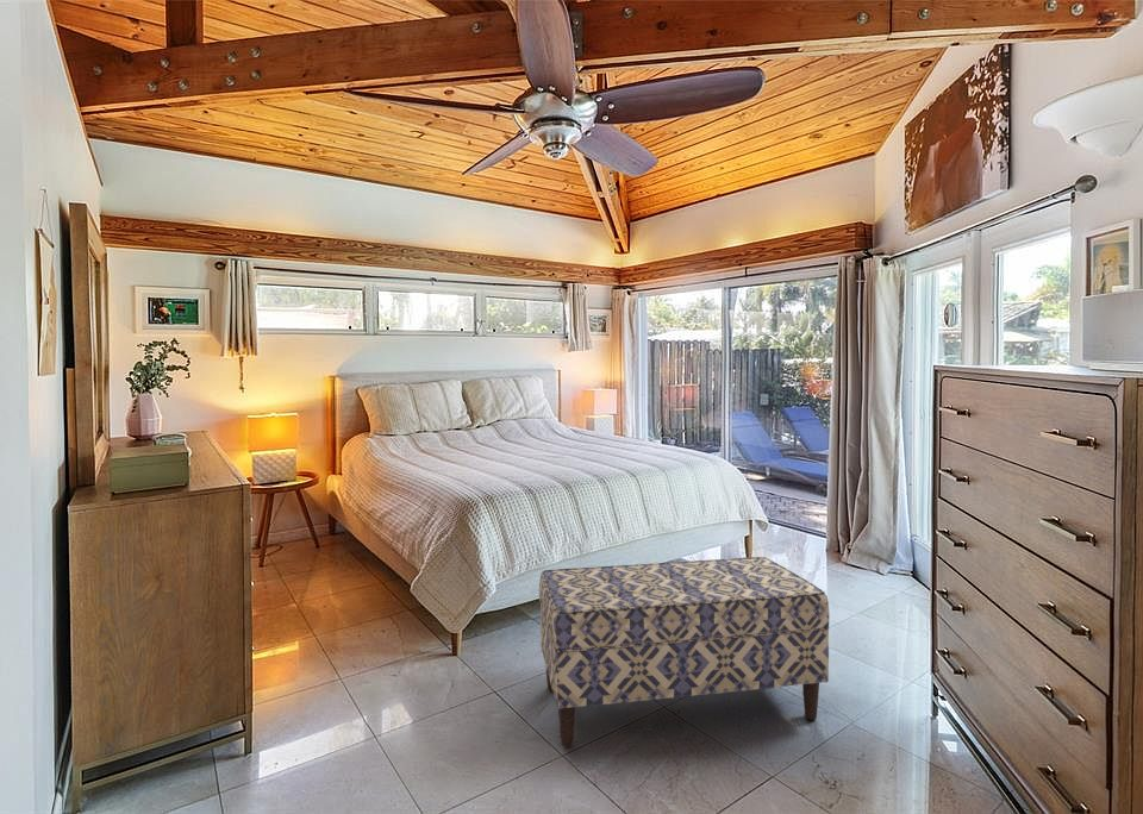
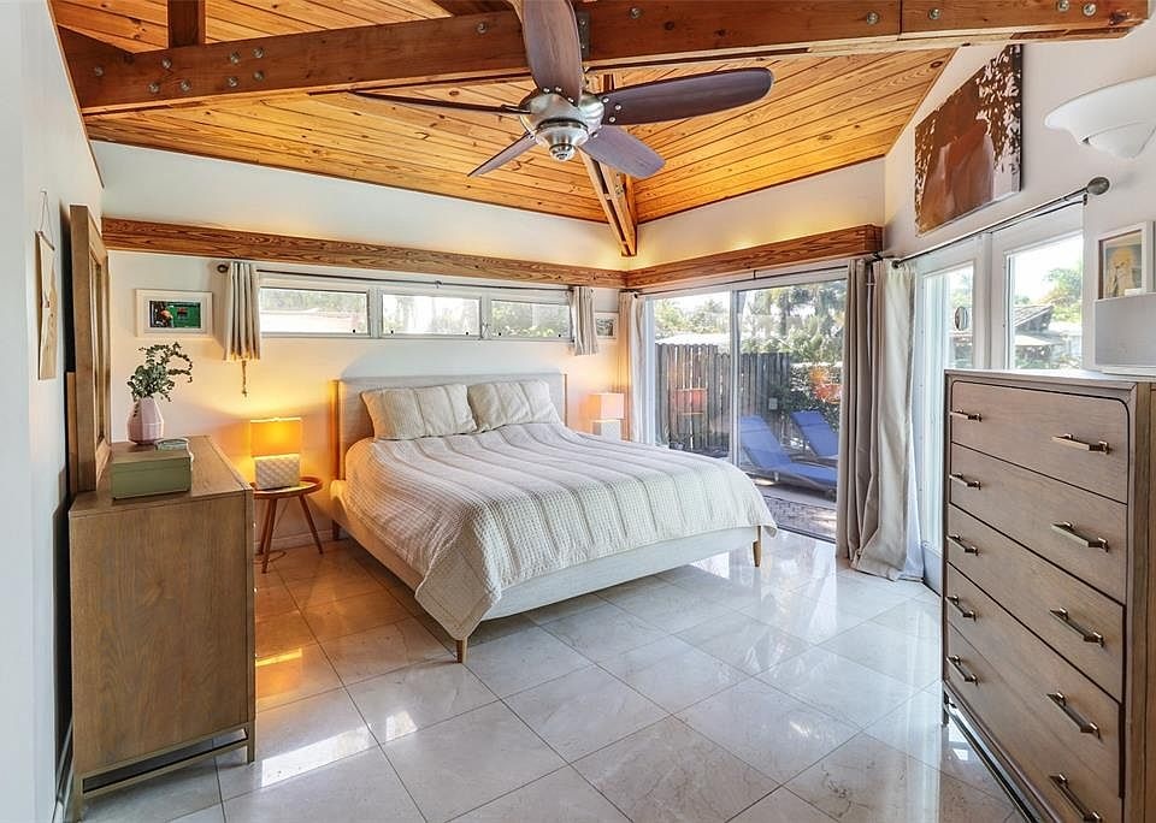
- bench (675, 641)
